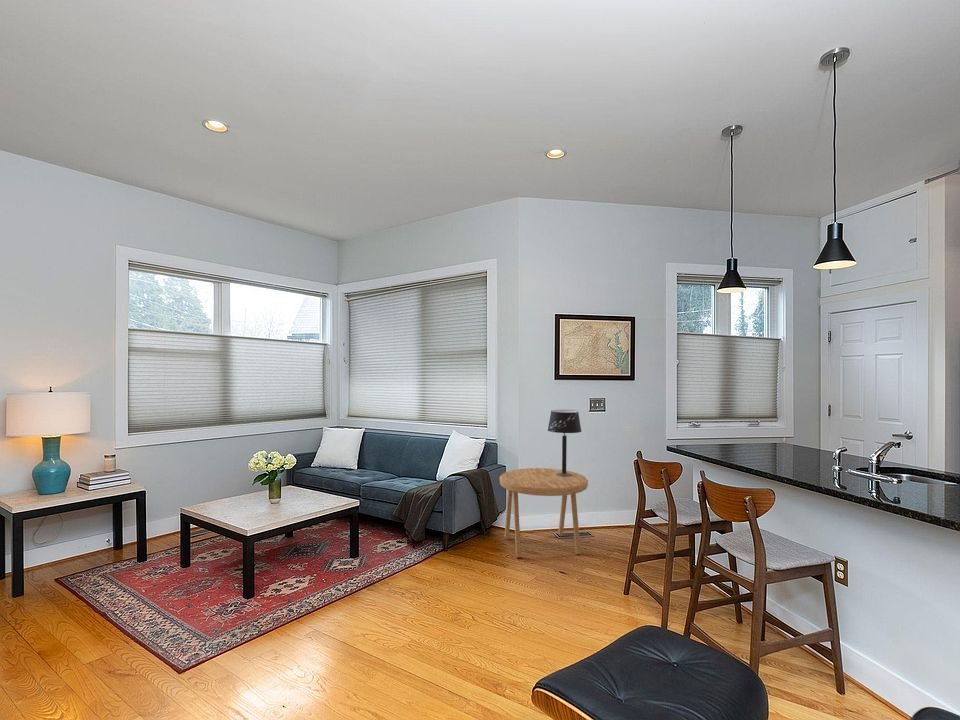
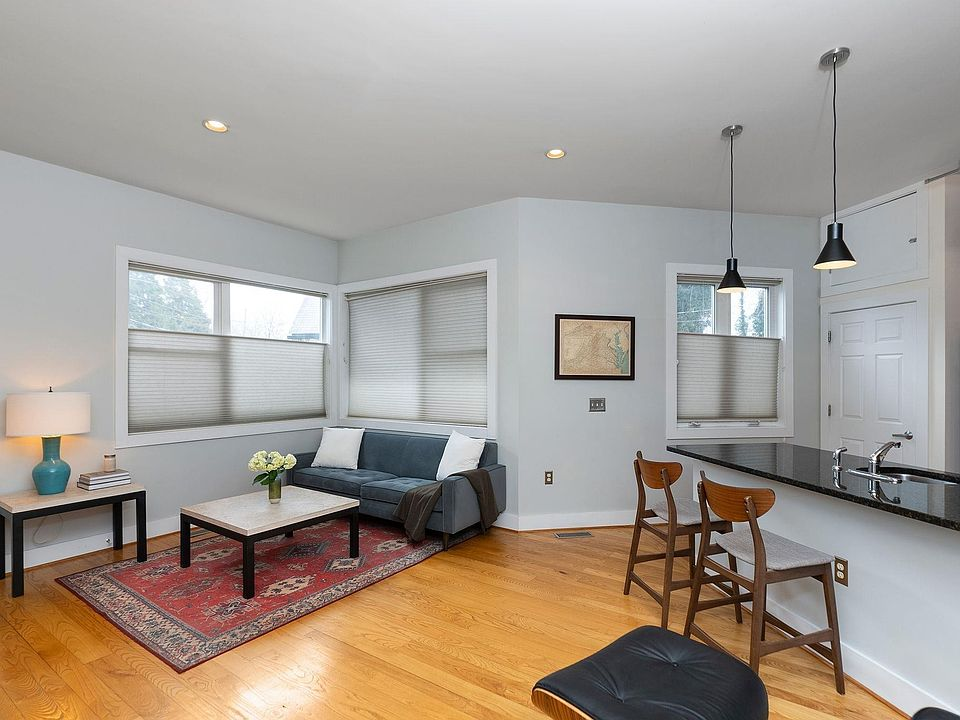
- table lamp (564, 442)
- side table (543, 495)
